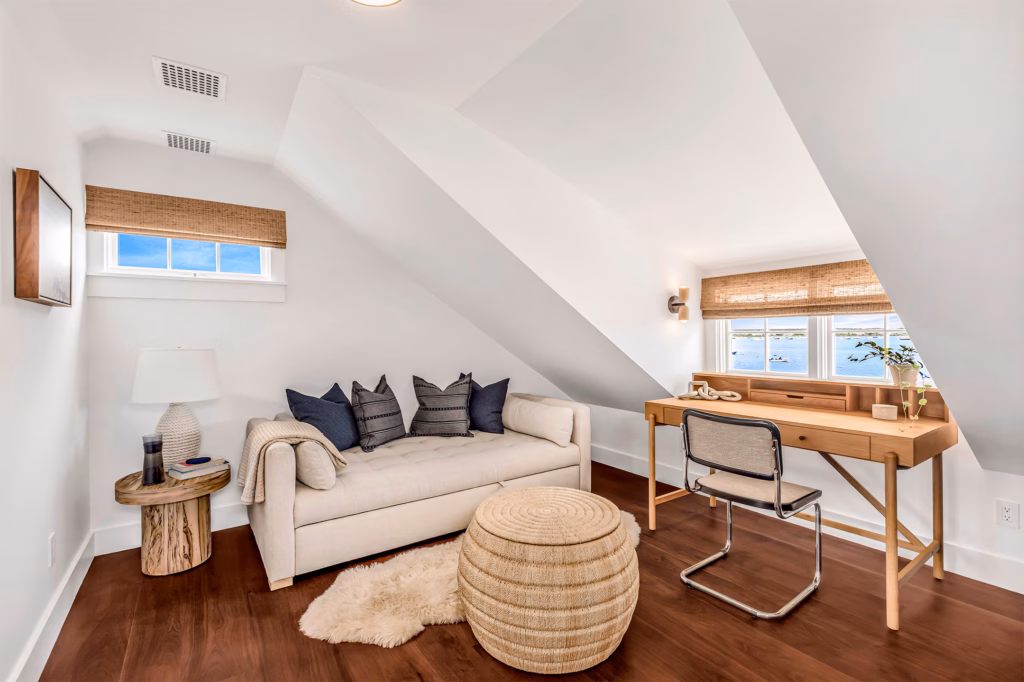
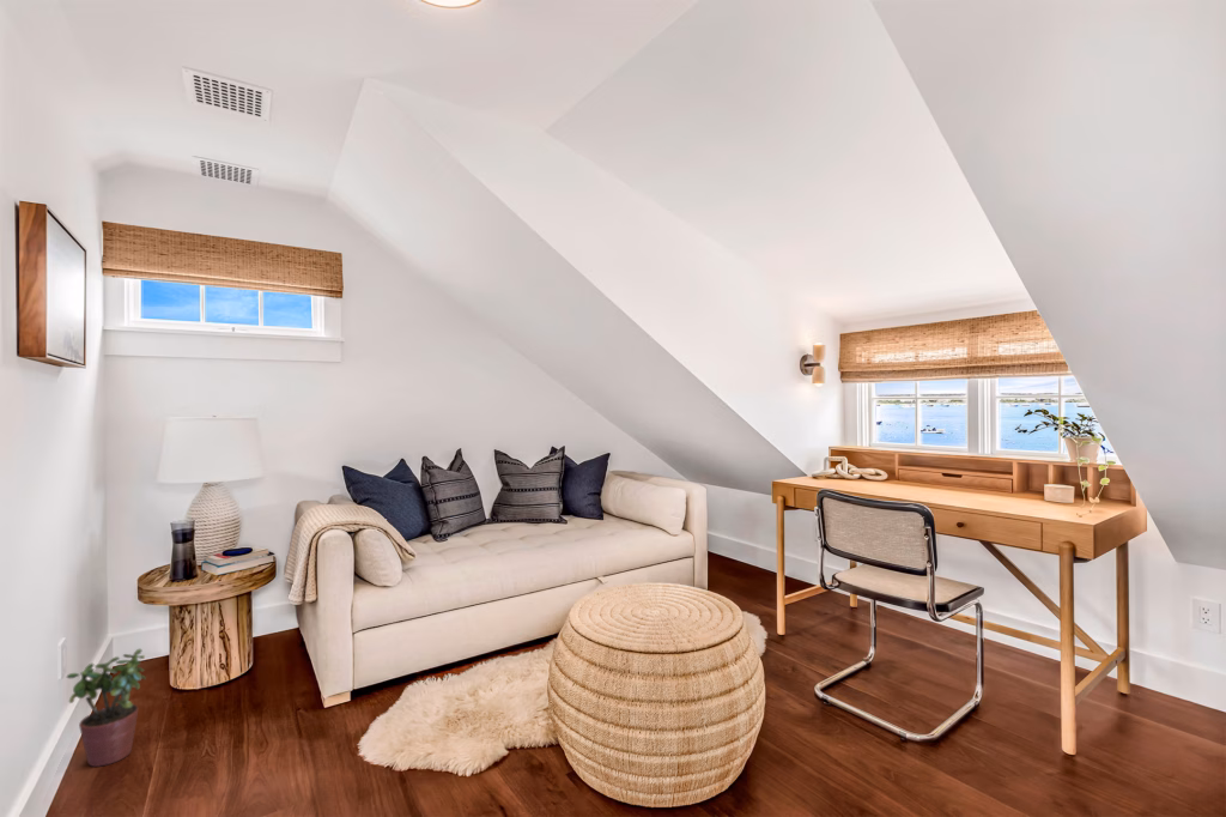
+ potted plant (105, 707)
